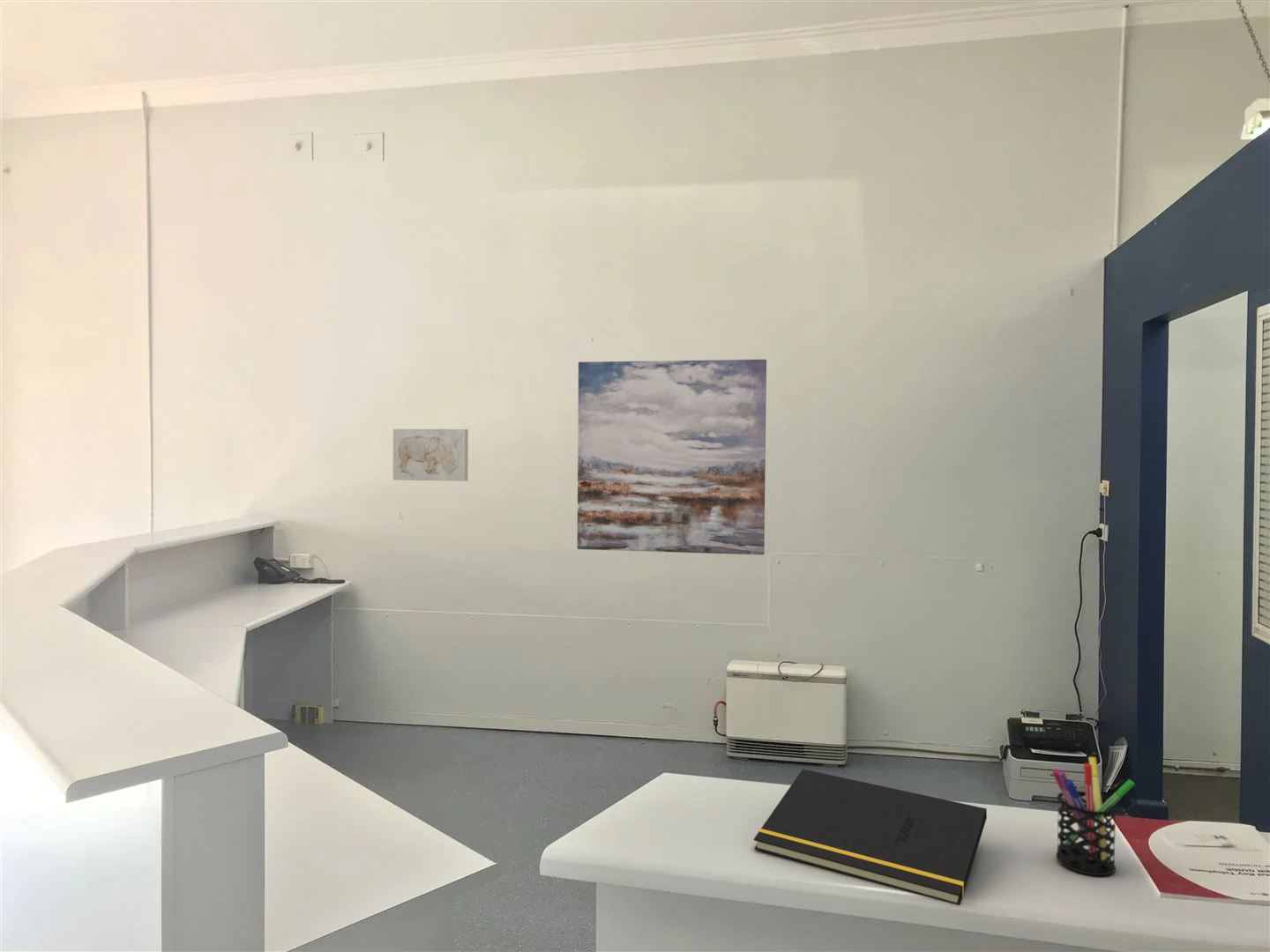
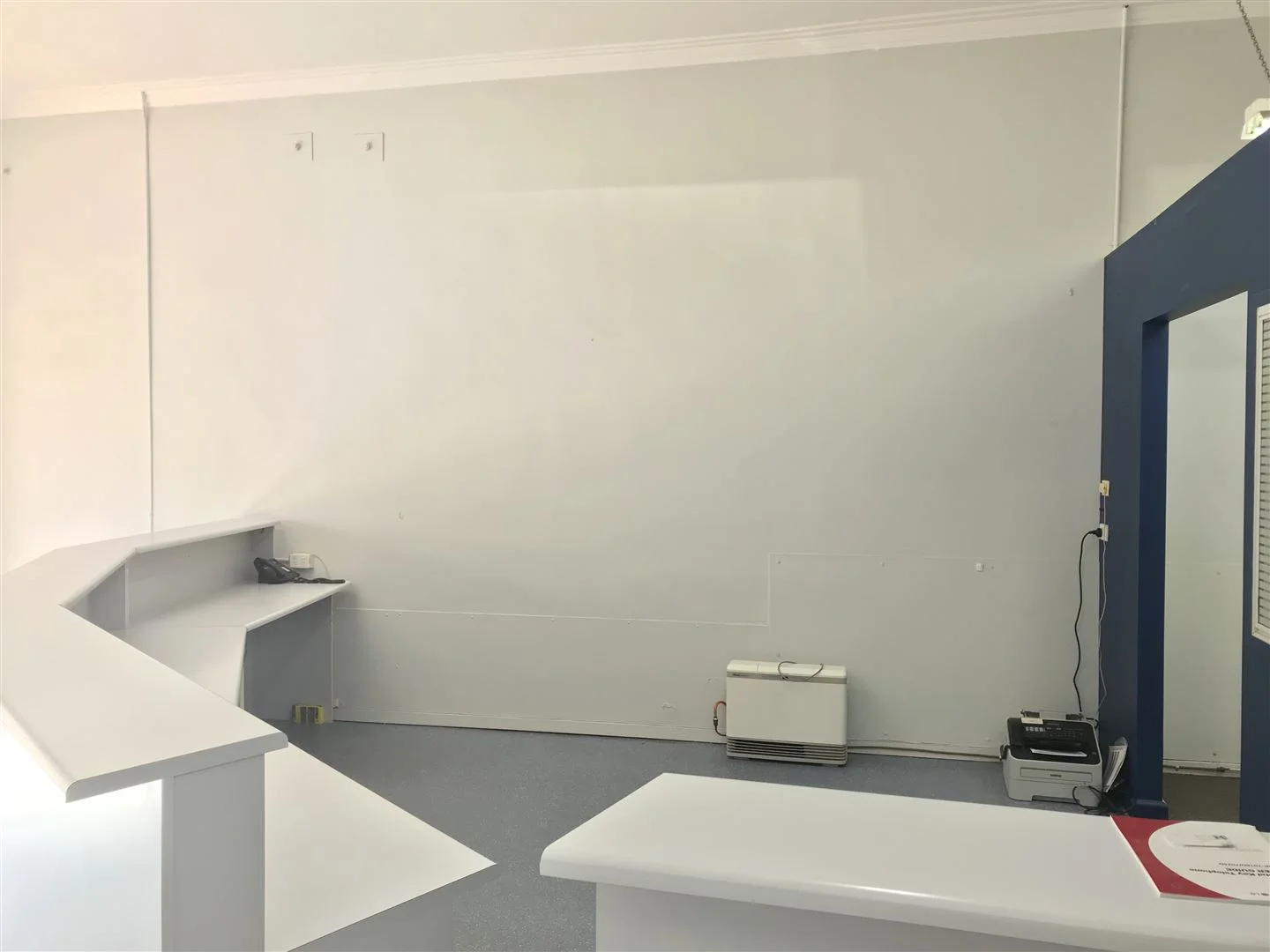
- wall art (430, 455)
- wall art (669, 457)
- pen holder (1093, 811)
- notepad (870, 829)
